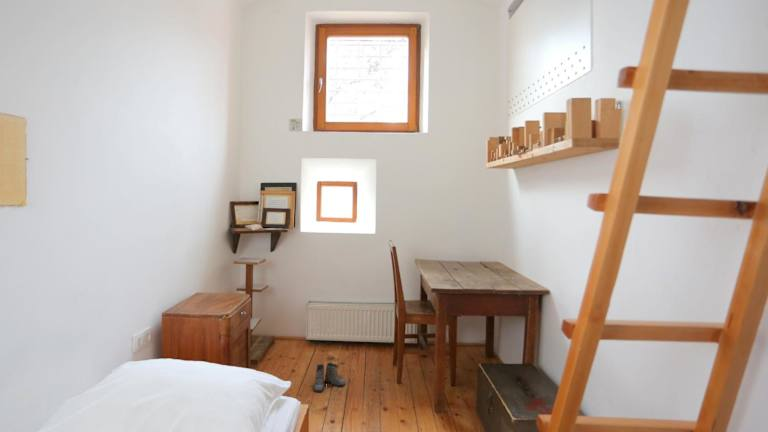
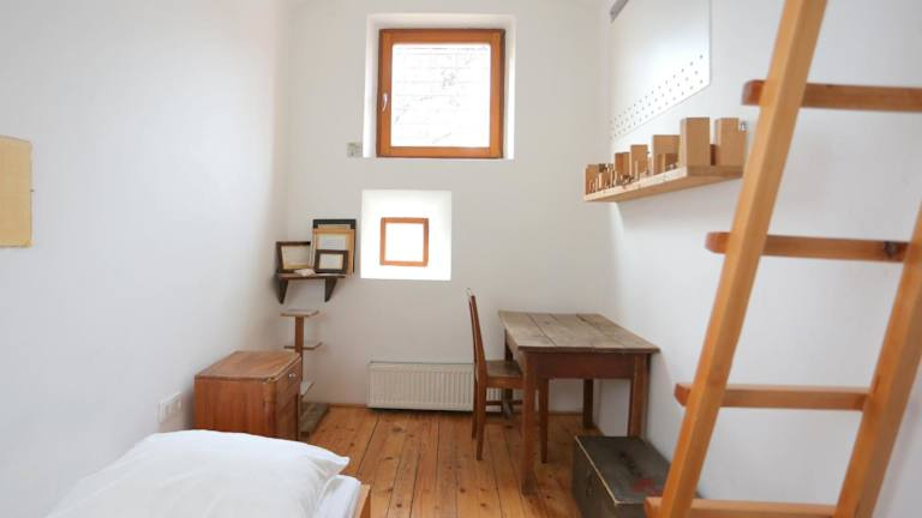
- boots (326, 376)
